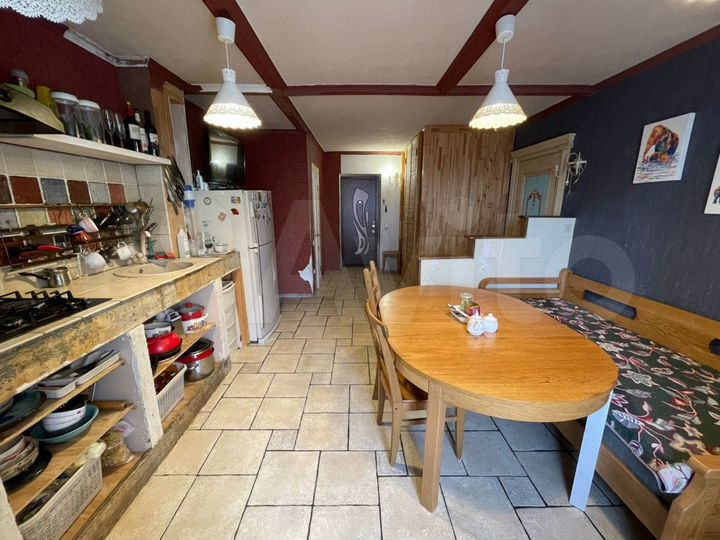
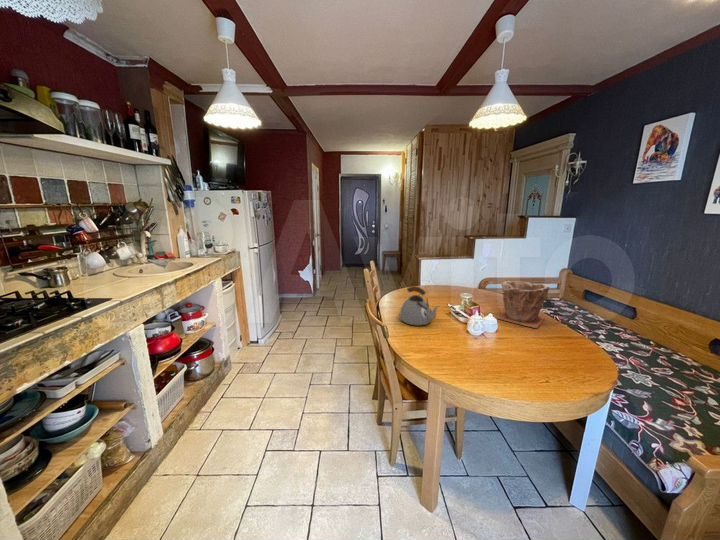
+ kettle (420, 304)
+ plant pot (522, 301)
